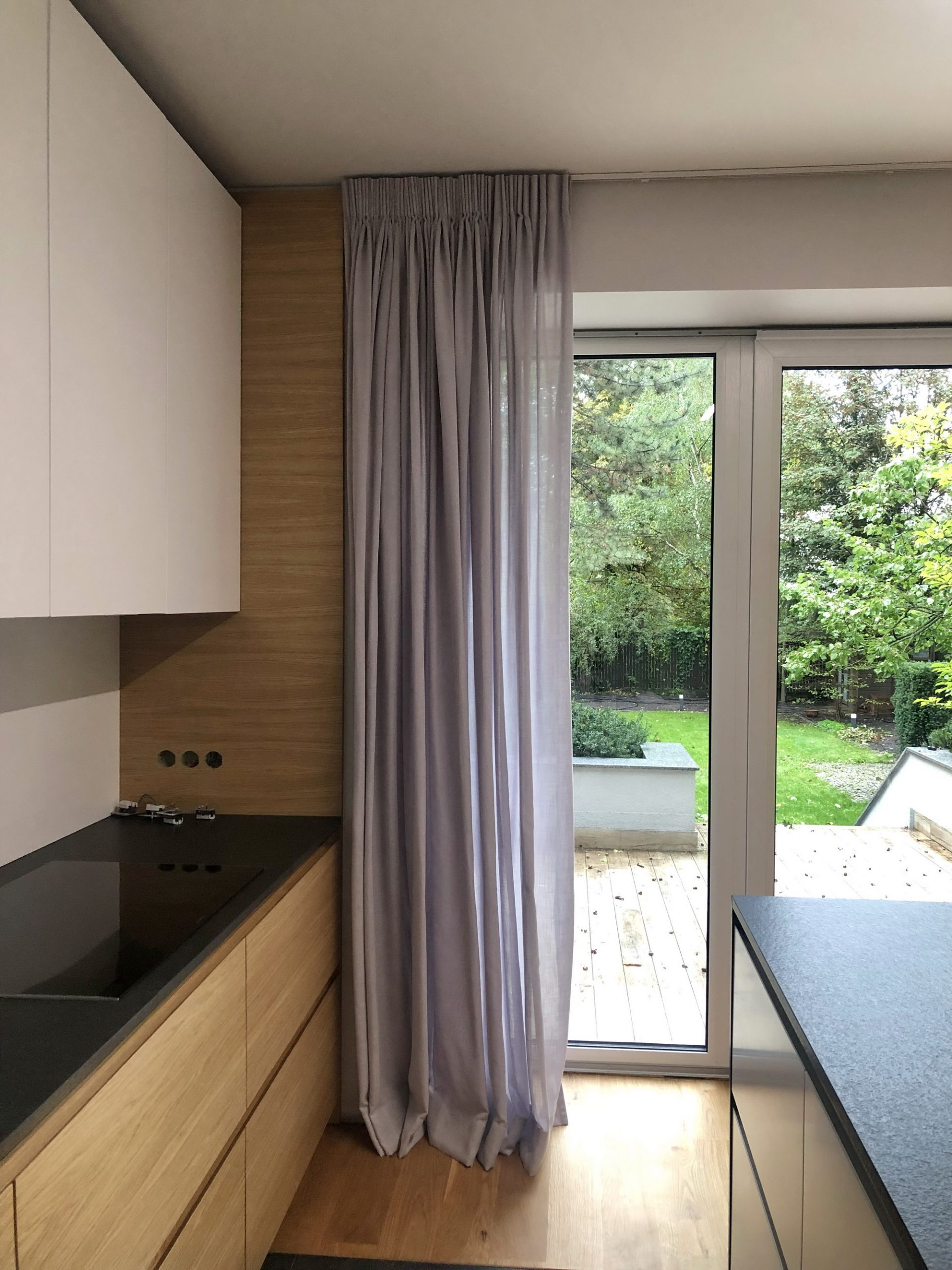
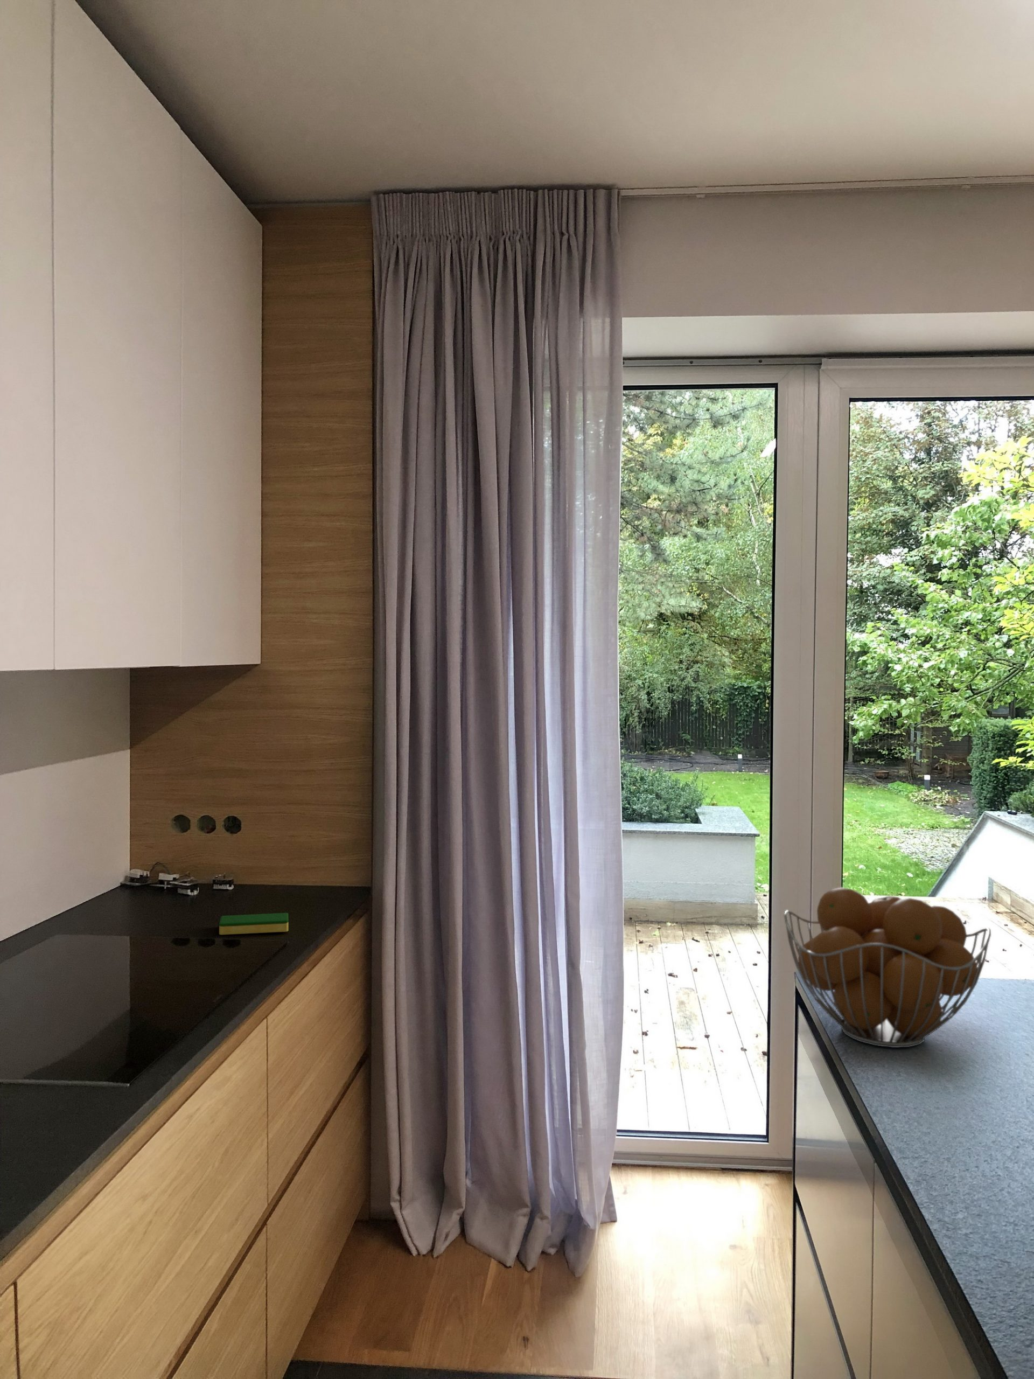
+ fruit basket (884, 963)
+ dish sponge (254, 923)
